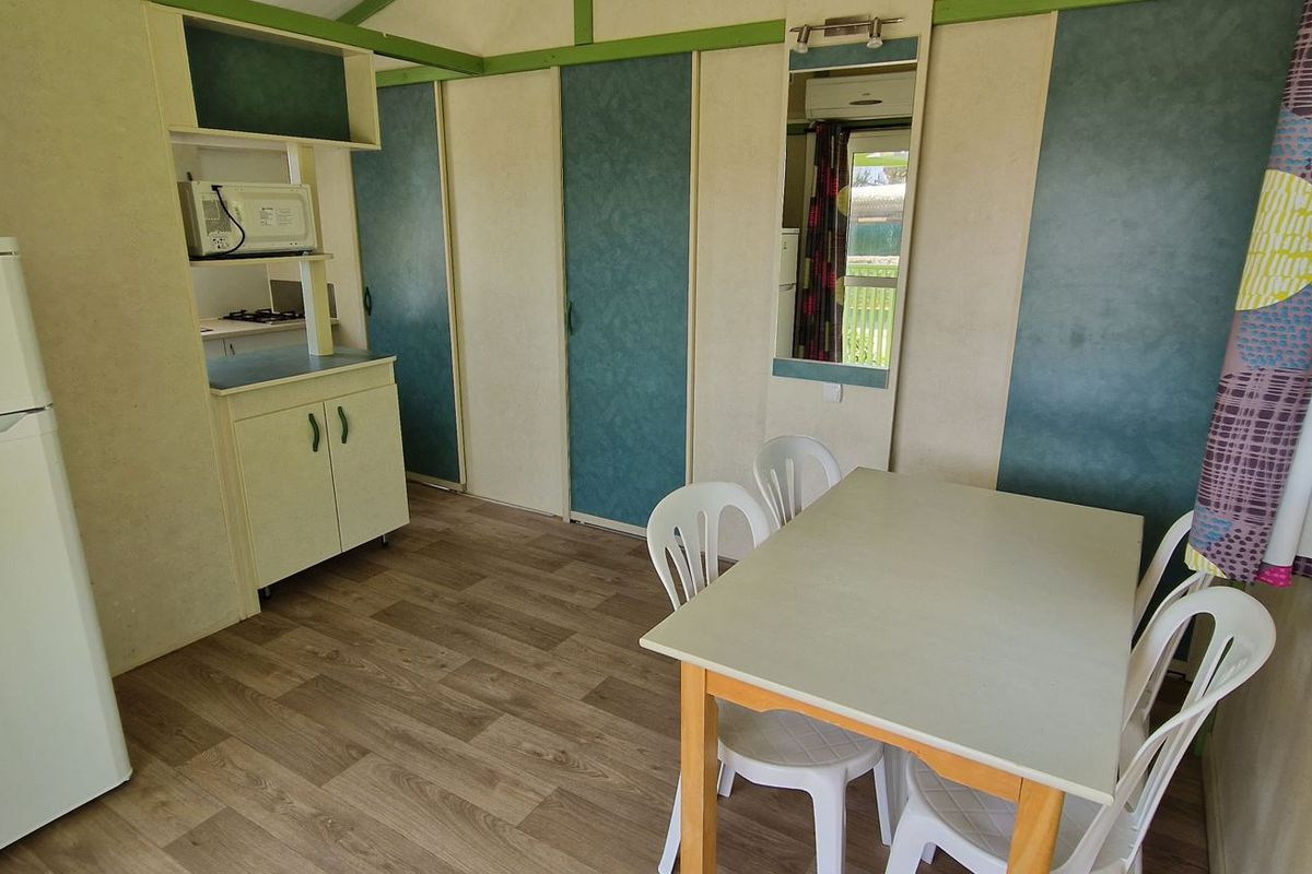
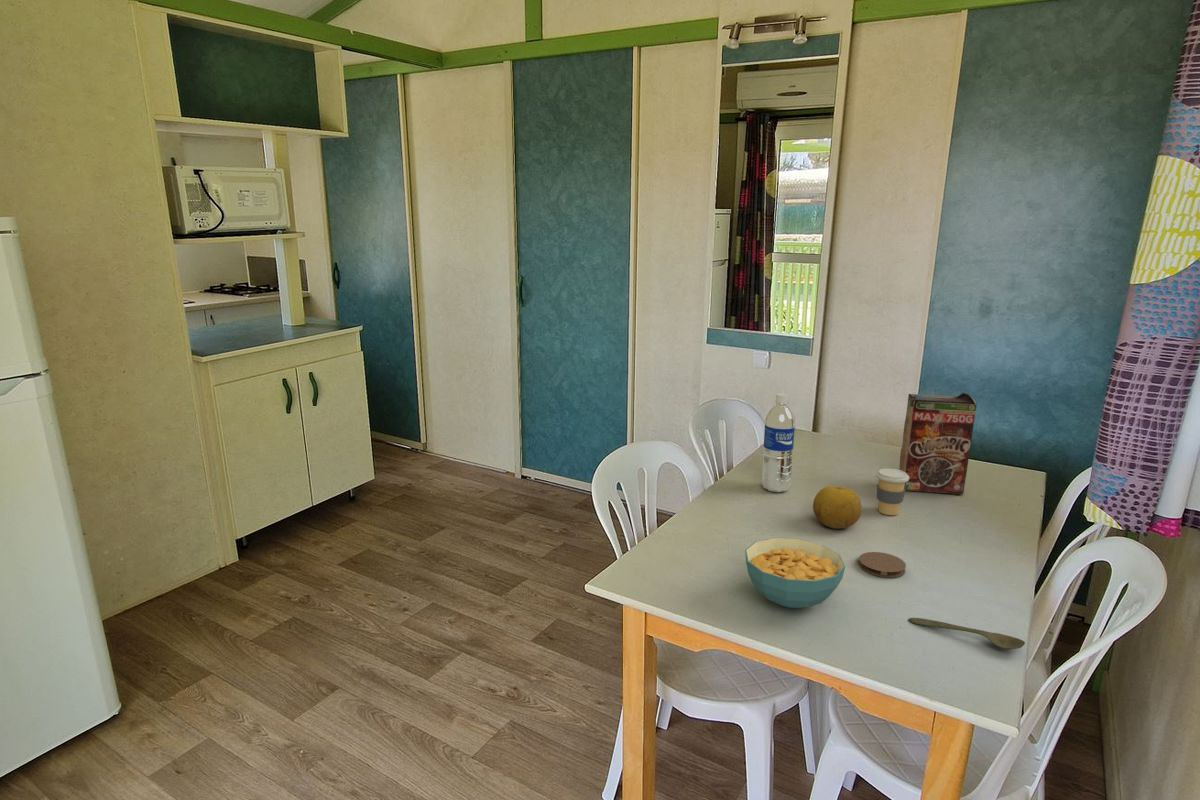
+ cereal box (935, 440)
+ coffee cup (890, 492)
+ coaster (881, 564)
+ water bottle (778, 442)
+ spoon (964, 630)
+ fruit (837, 506)
+ cereal bowl (792, 579)
